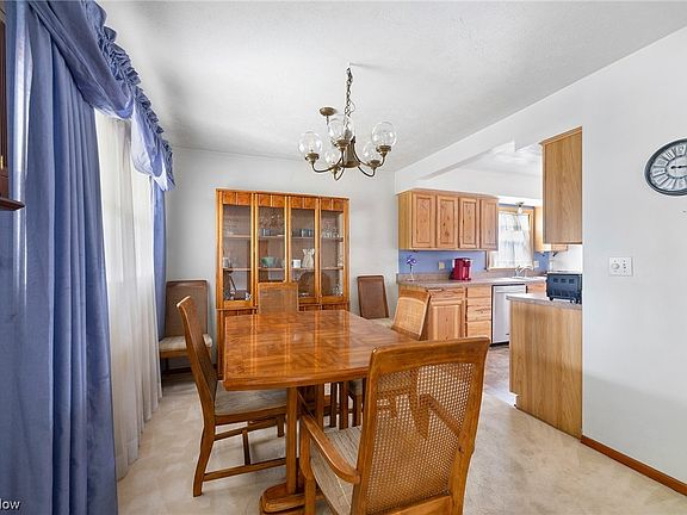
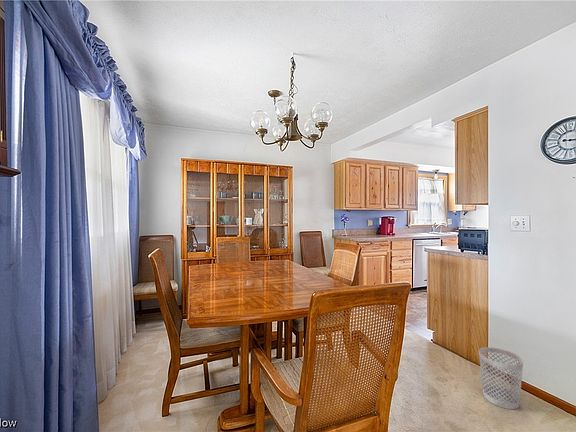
+ wastebasket (500, 377)
